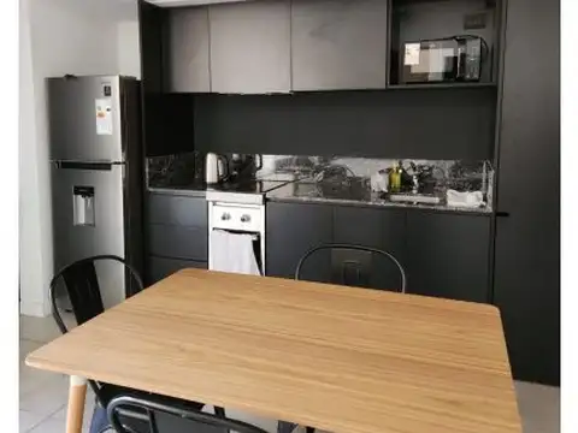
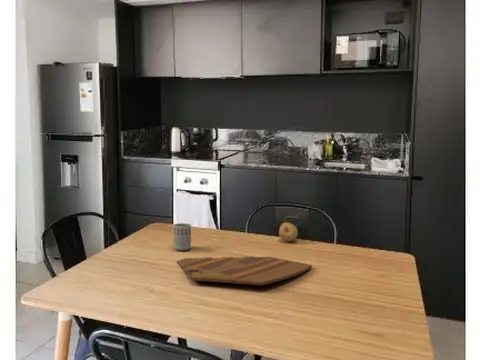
+ cutting board (232, 265)
+ fruit (288, 231)
+ cup (182, 236)
